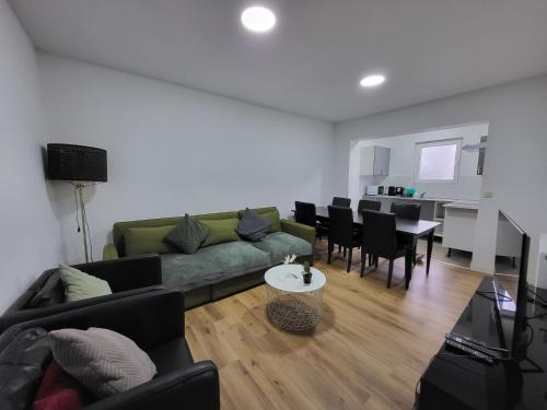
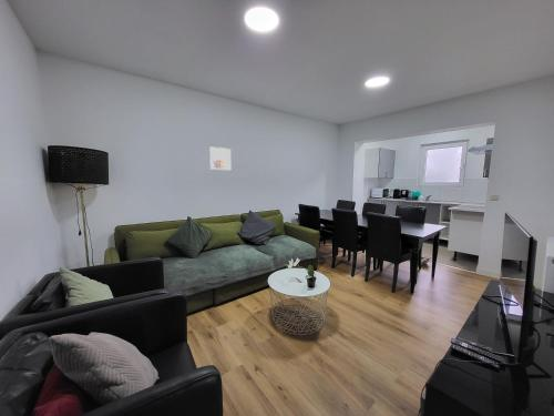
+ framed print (220, 159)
